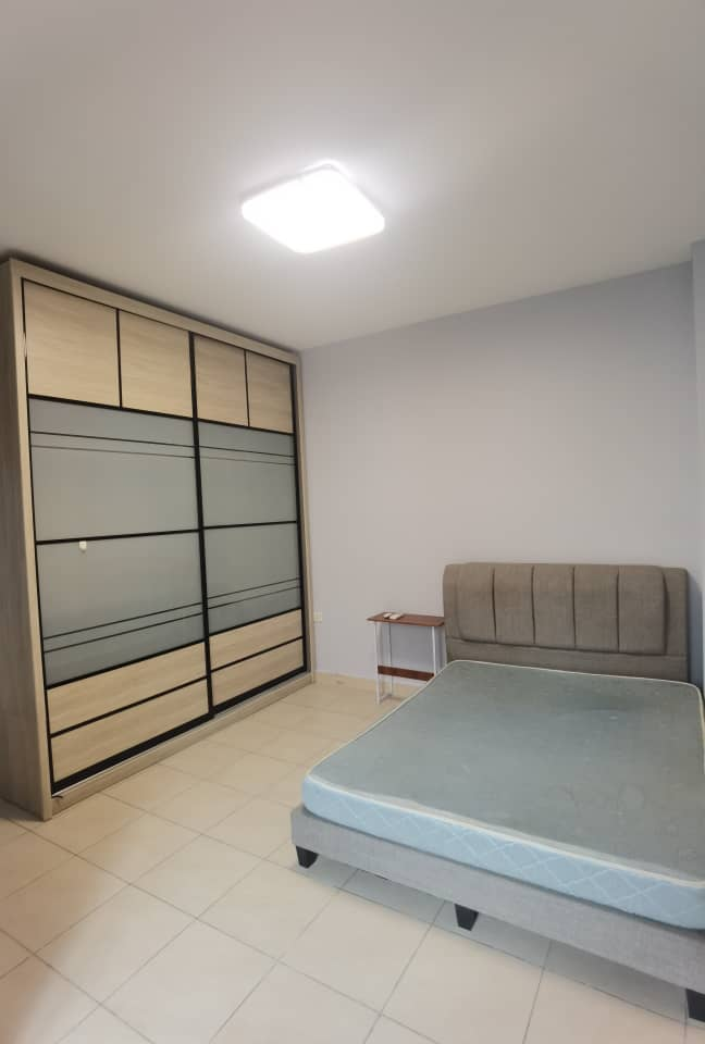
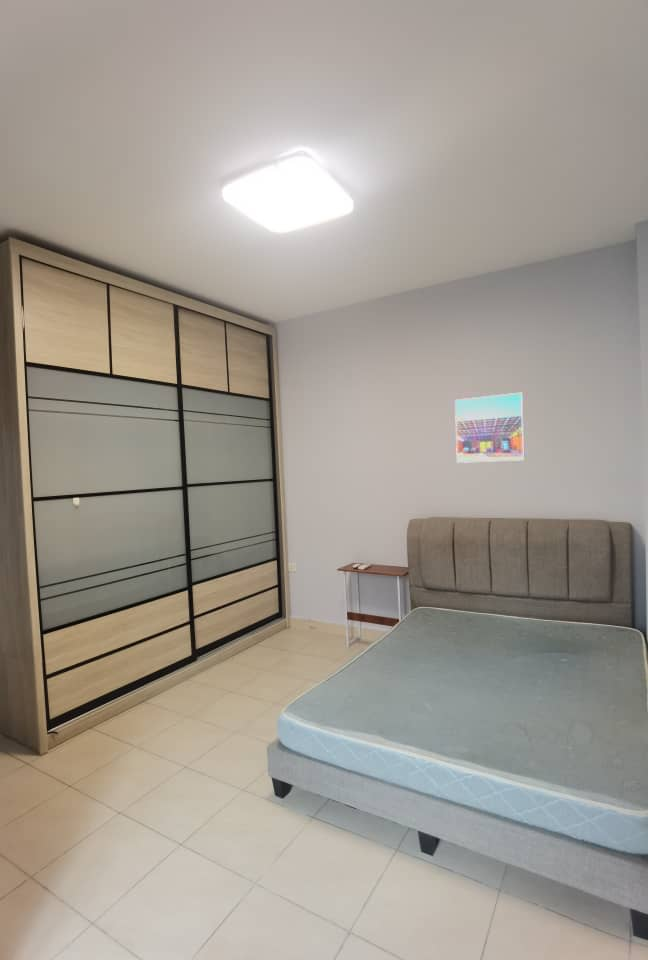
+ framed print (488, 429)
